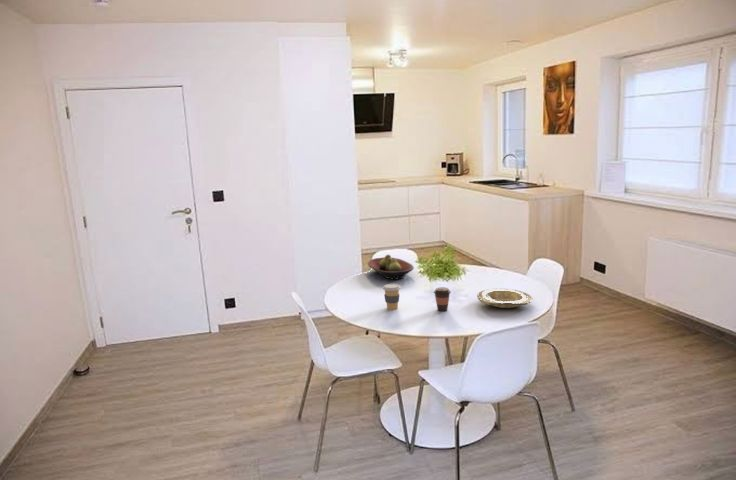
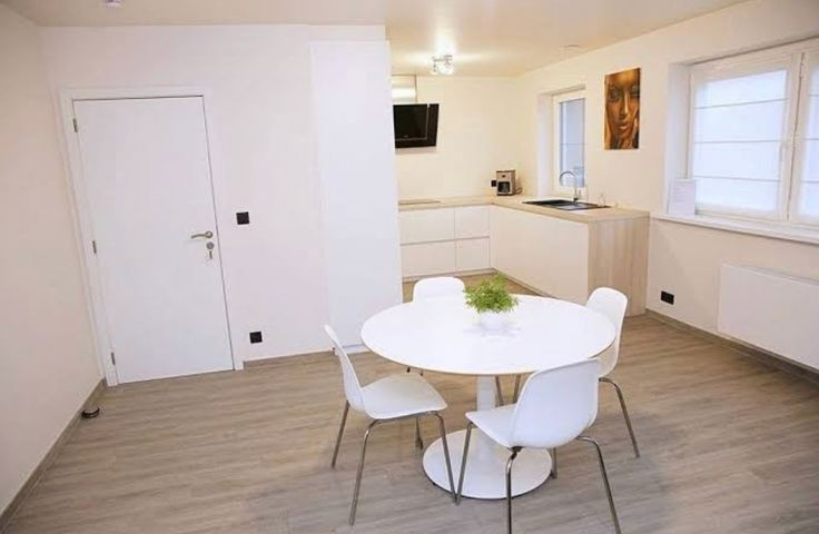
- coffee cup (392, 297)
- coffee cup (442, 299)
- plate (504, 299)
- fruit bowl (390, 265)
